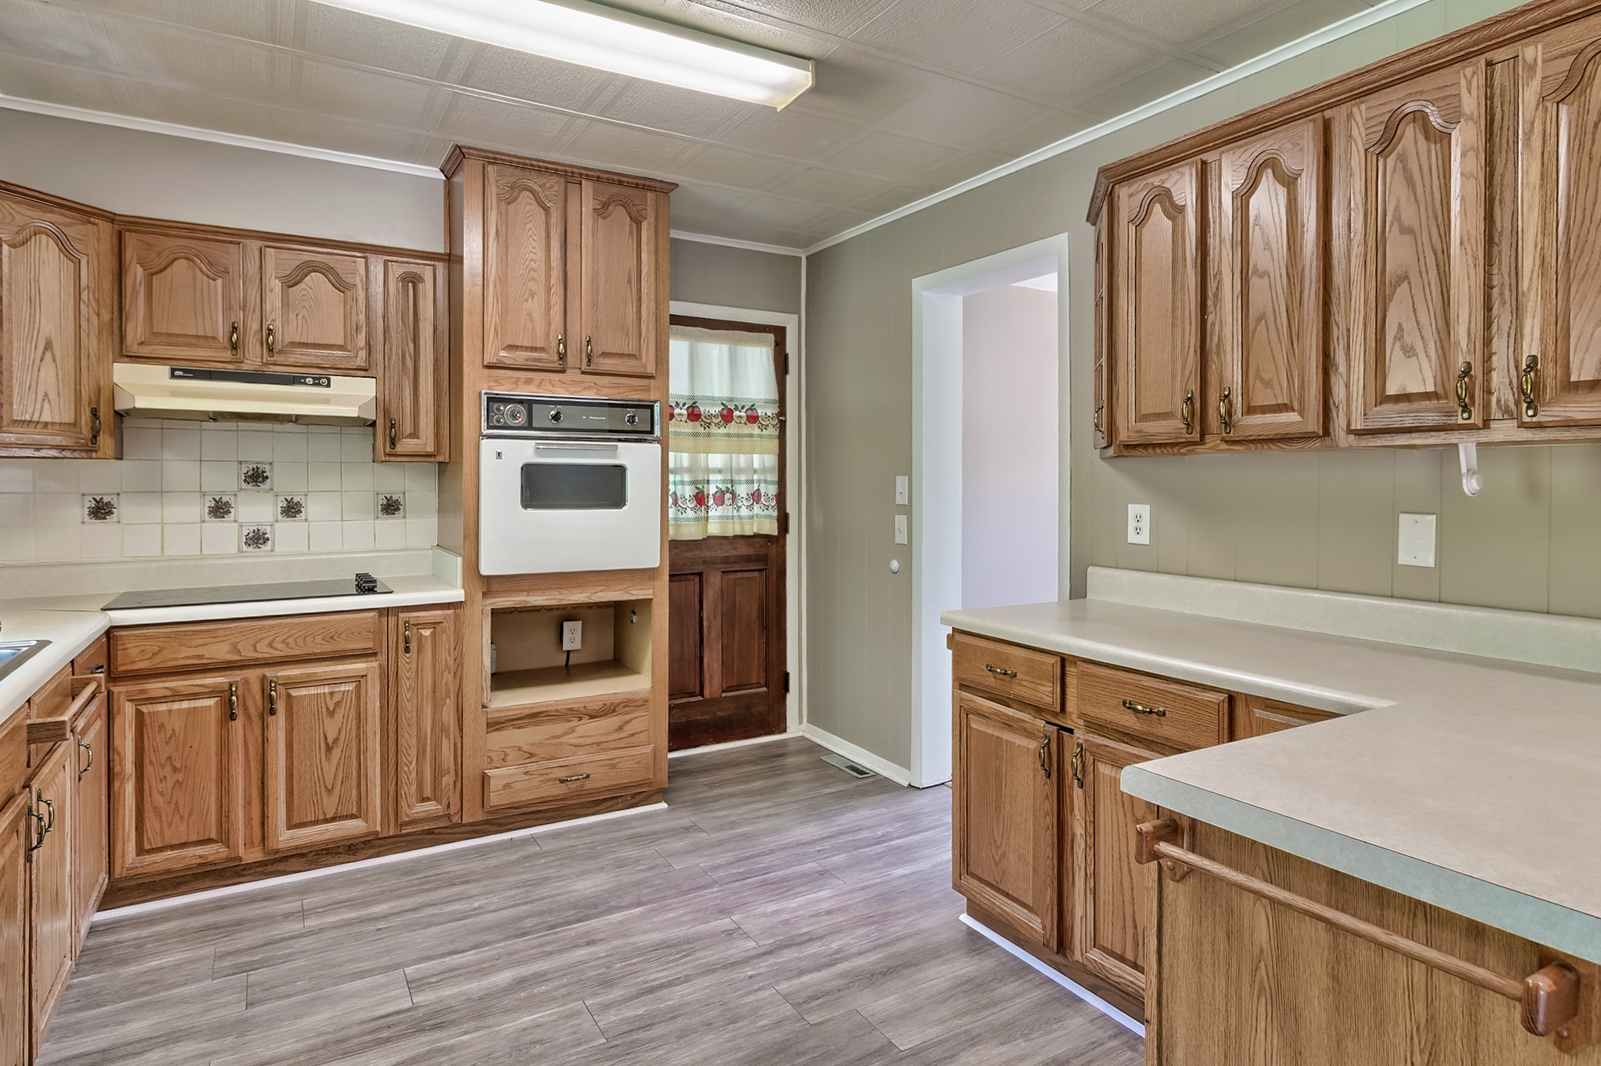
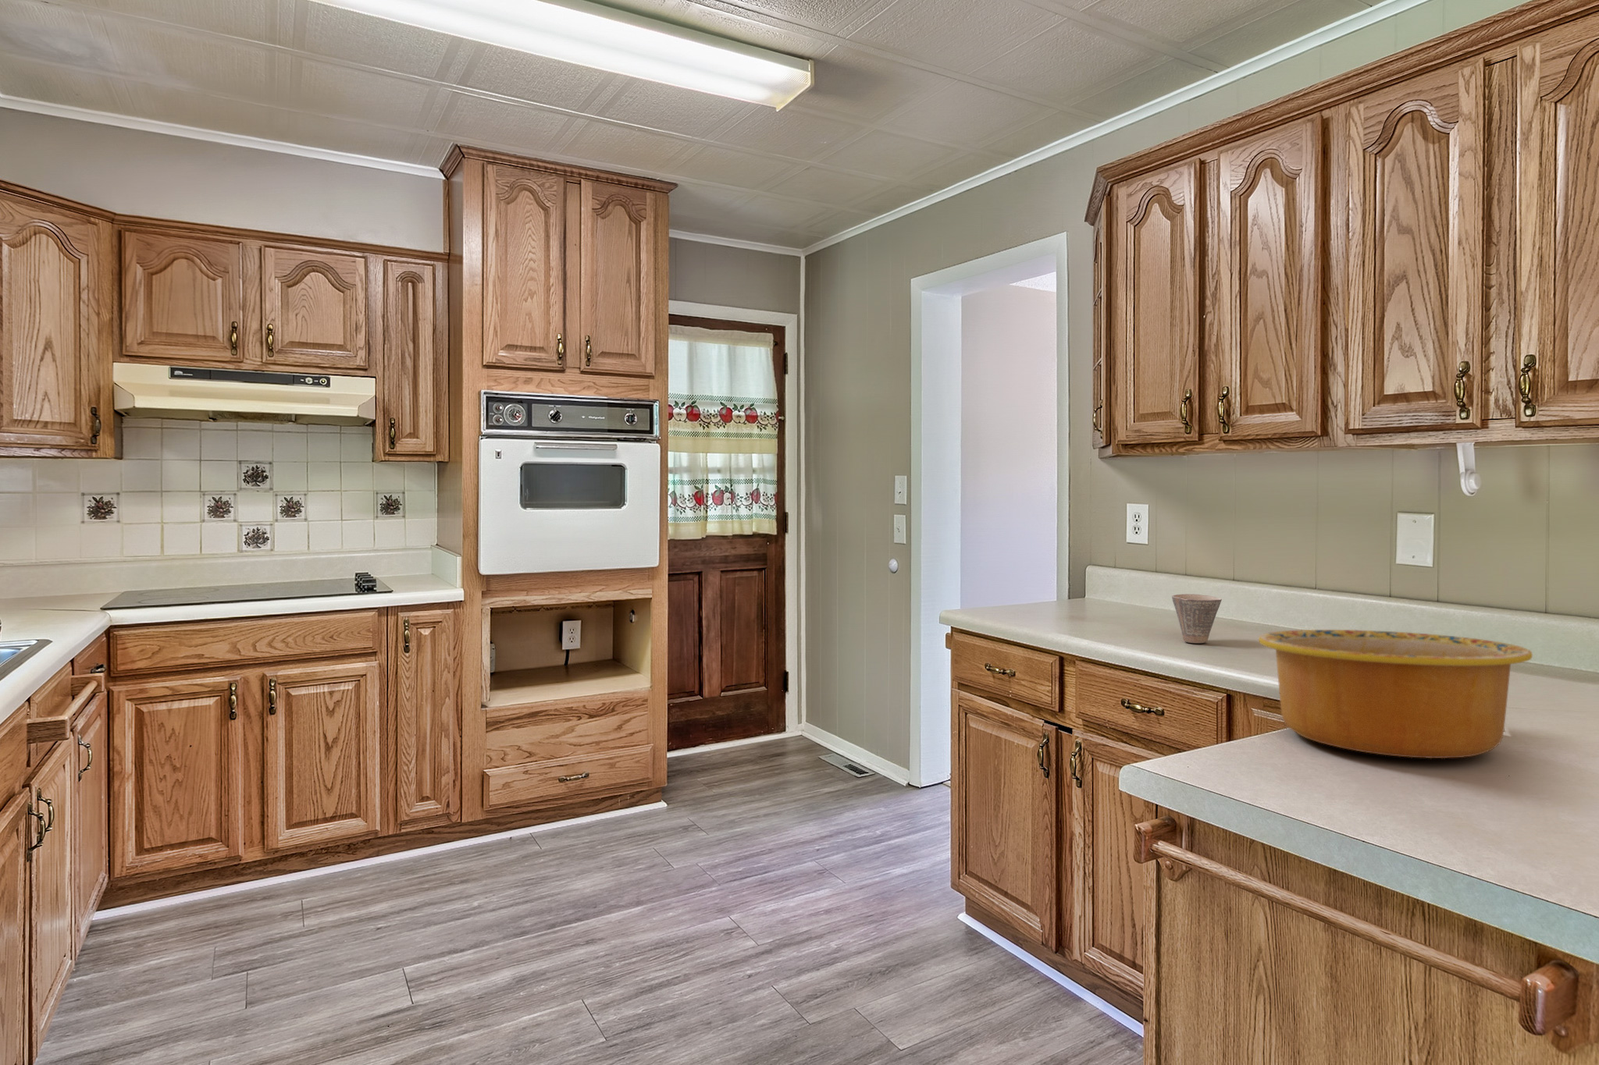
+ cup (1196, 619)
+ bowl (1386, 692)
